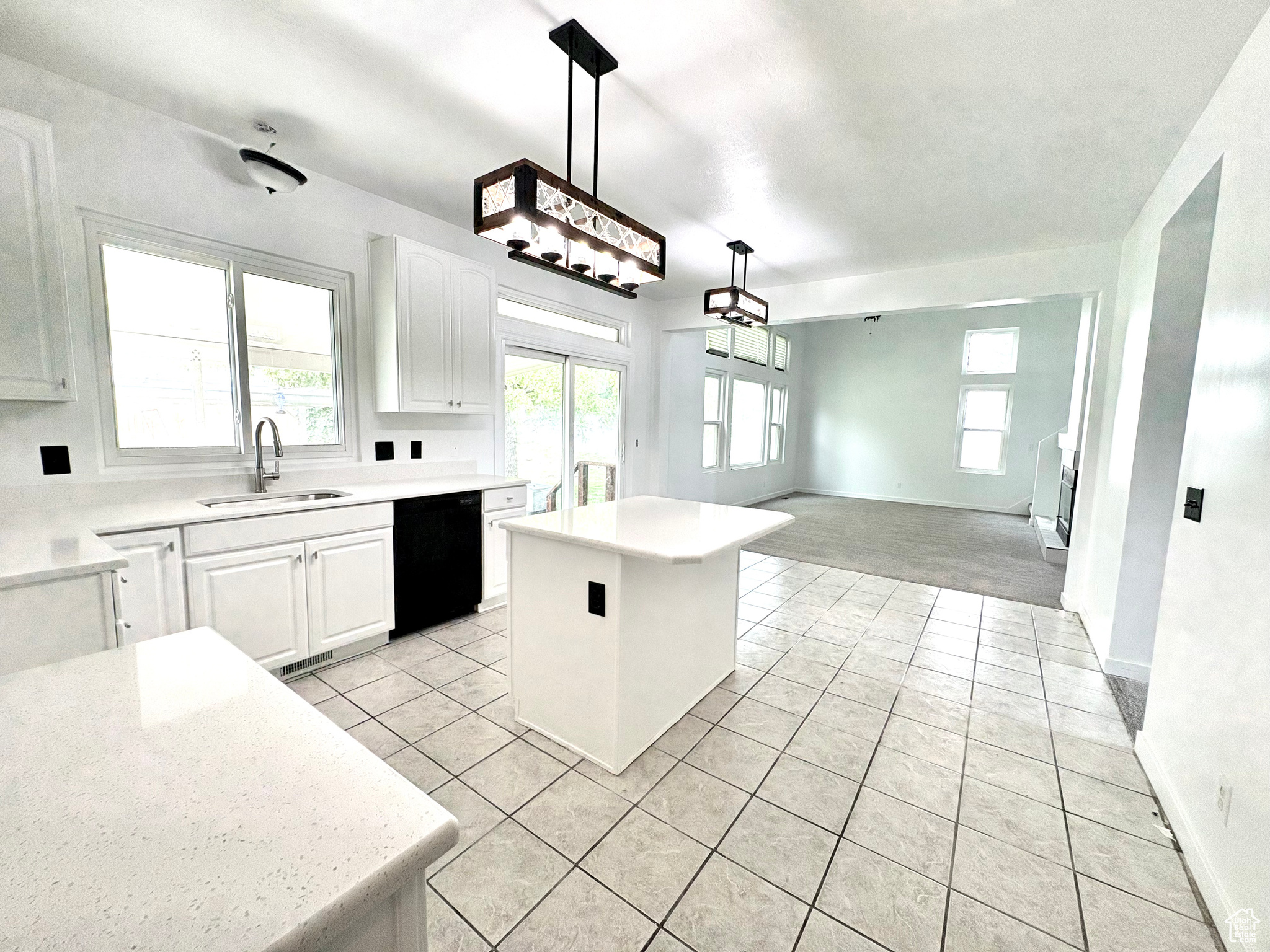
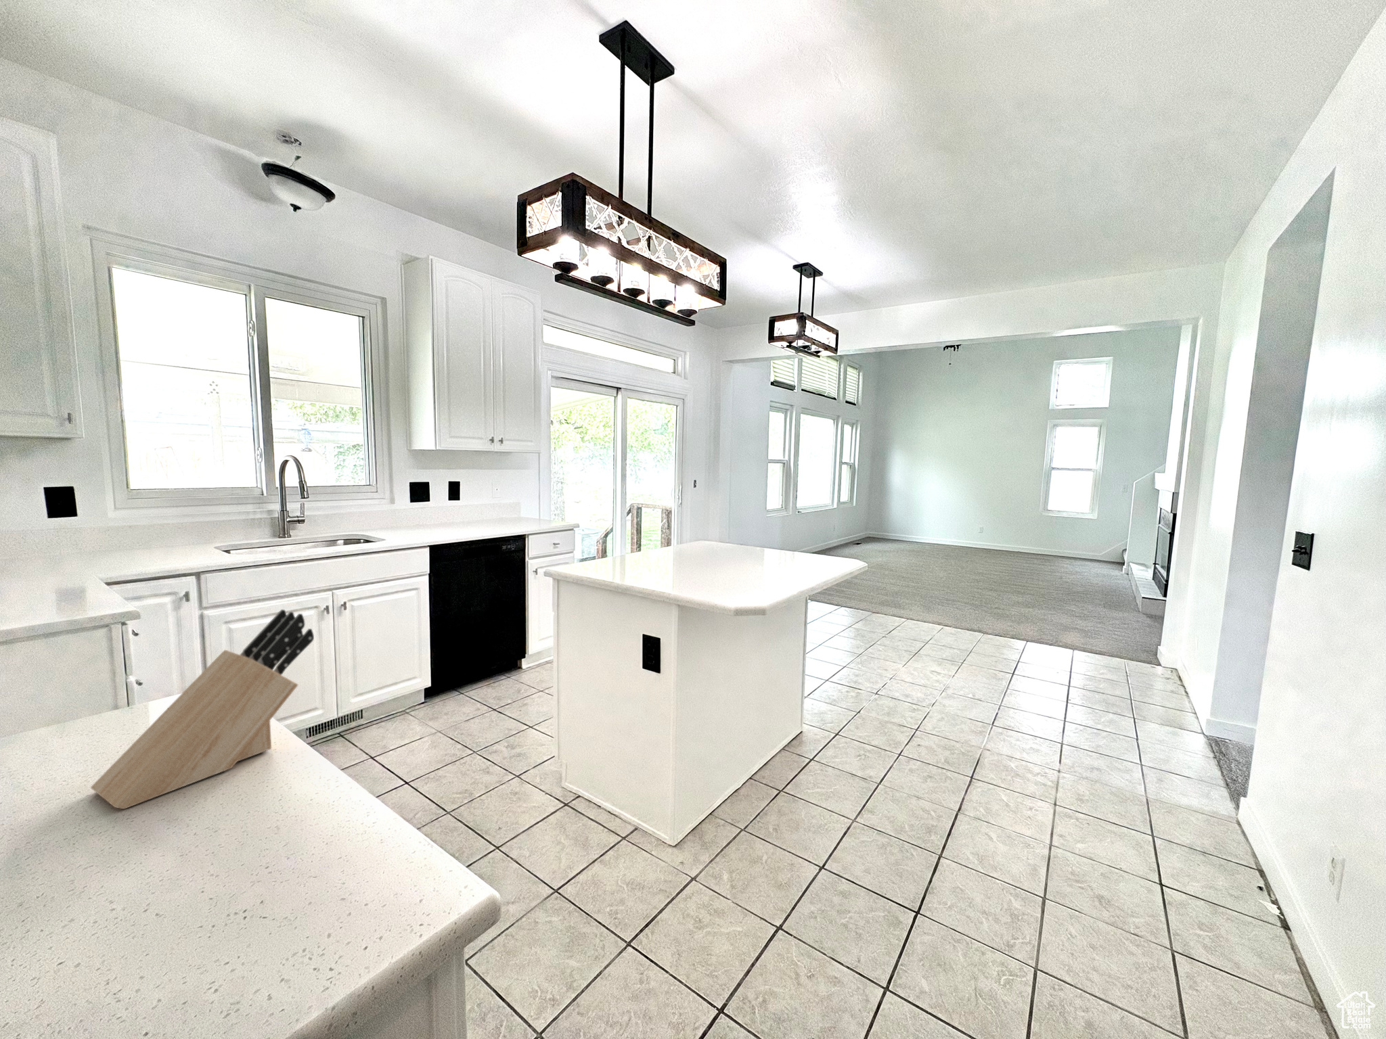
+ knife block (216, 693)
